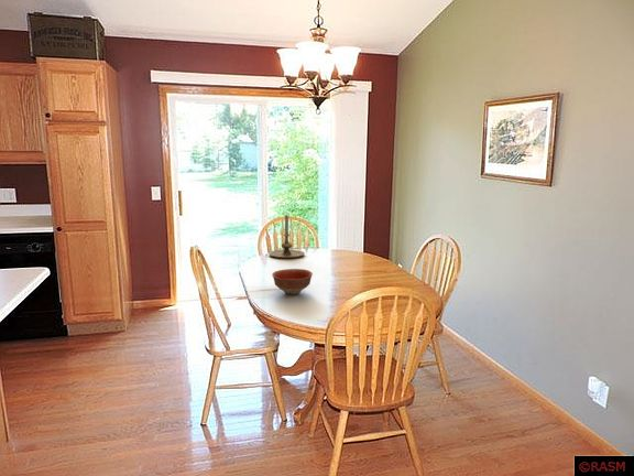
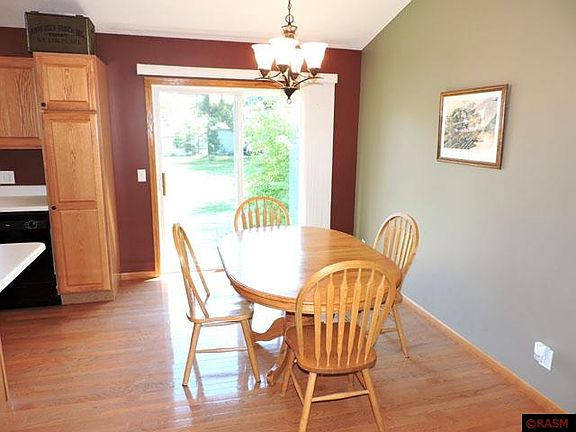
- candle holder (286, 235)
- bowl (292, 282)
